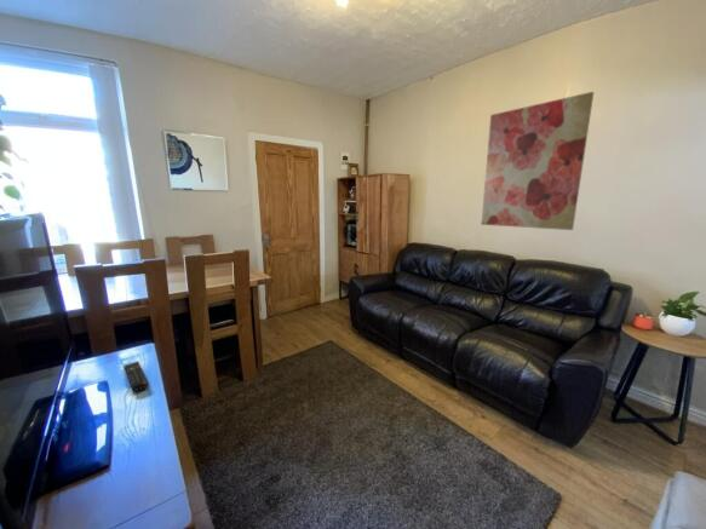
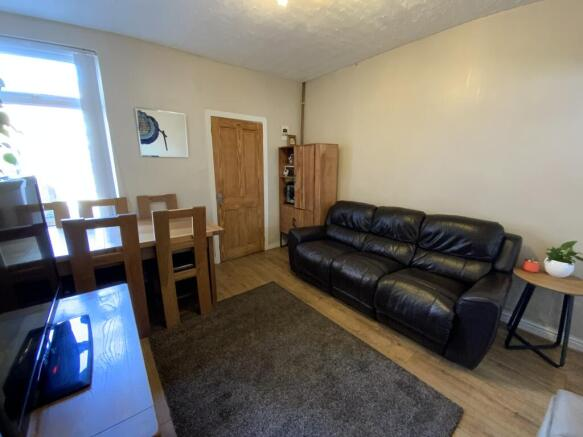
- wall art (528, 168)
- remote control (136, 375)
